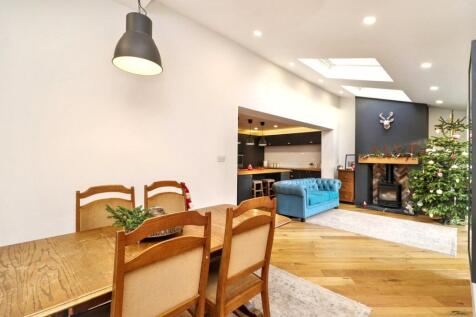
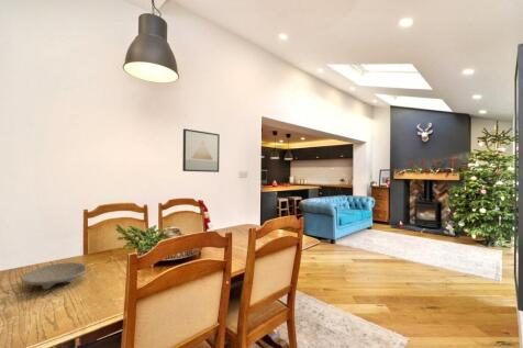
+ bowl (55, 277)
+ wall art (201, 151)
